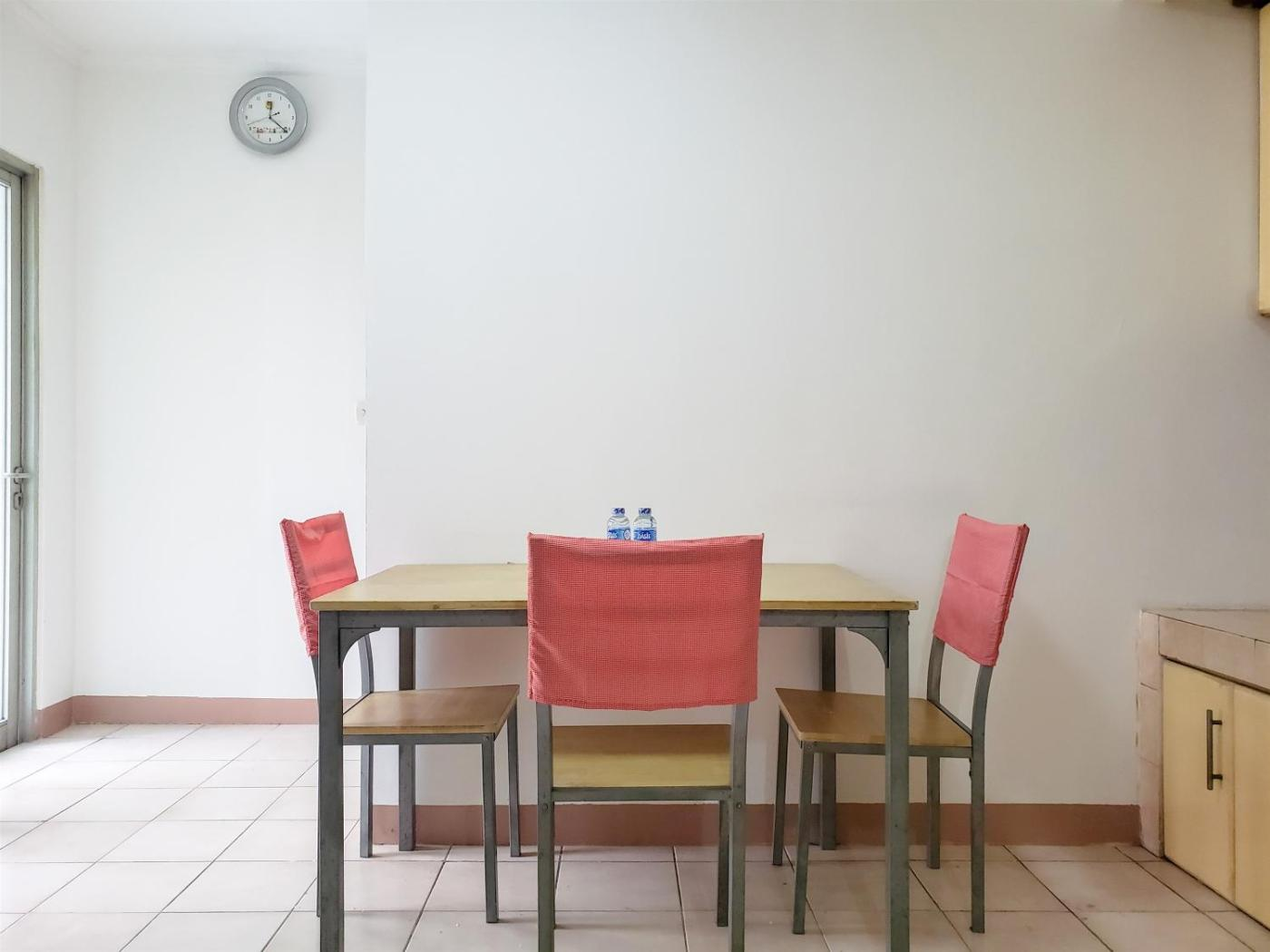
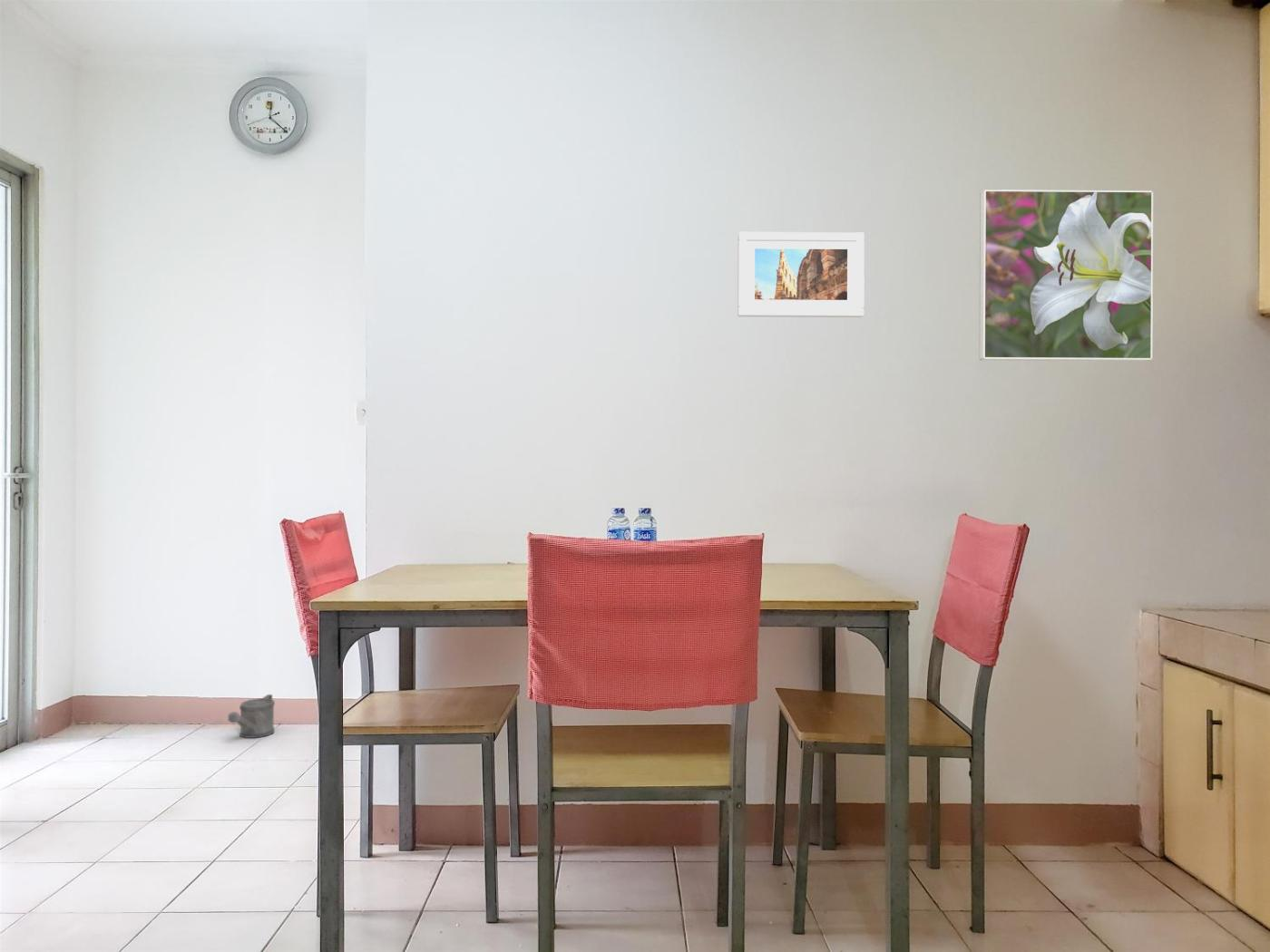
+ watering can (252, 718)
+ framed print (800, 275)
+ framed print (1065, 276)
